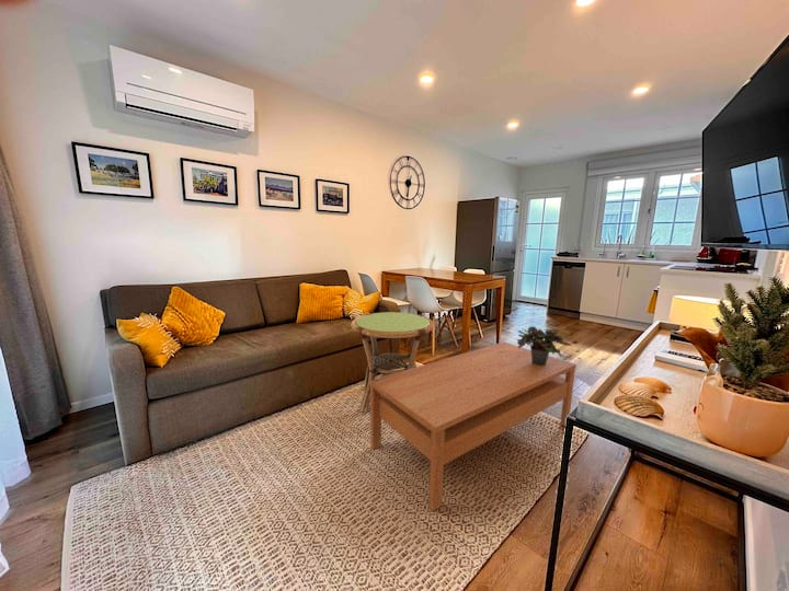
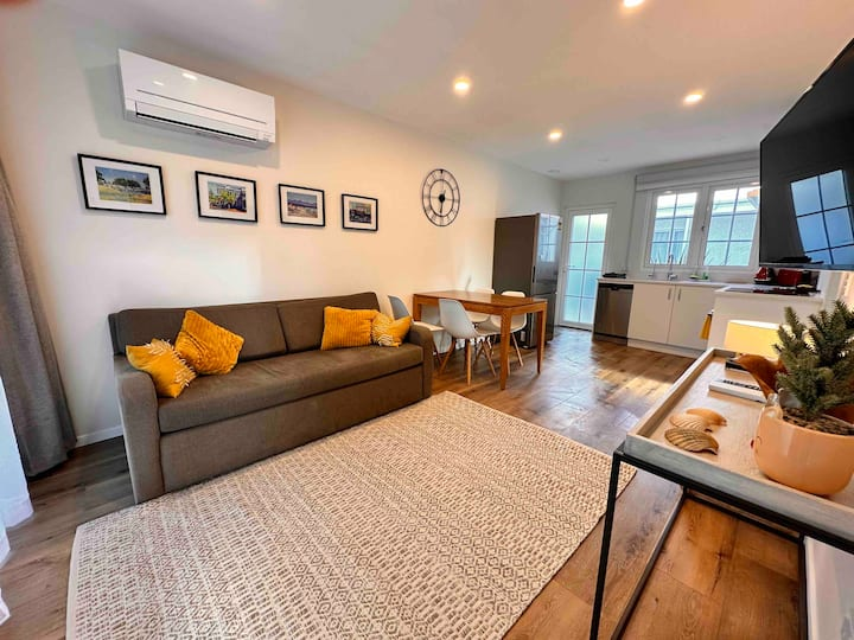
- potted plant (541, 346)
- coffee table (478, 404)
- side table (392, 359)
